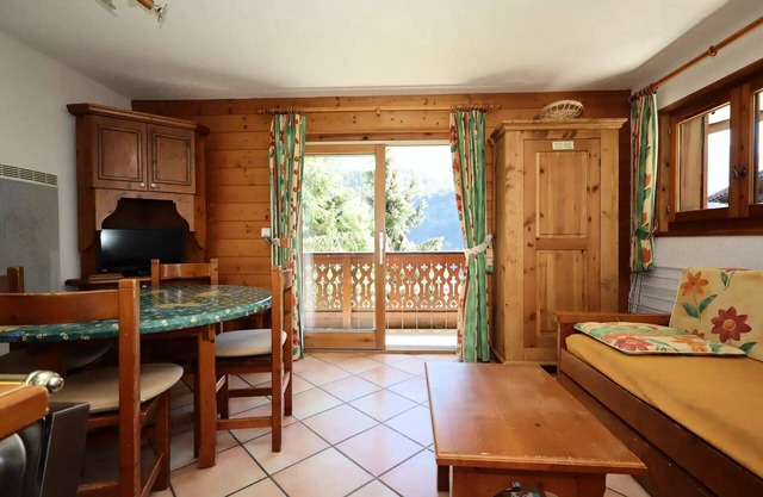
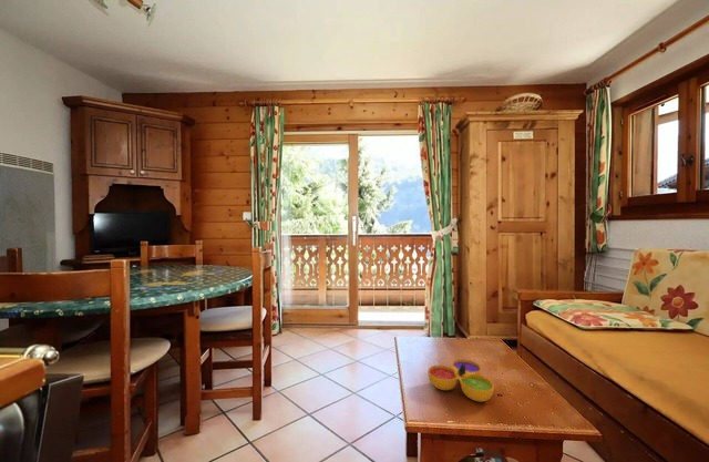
+ decorative bowl (456, 374)
